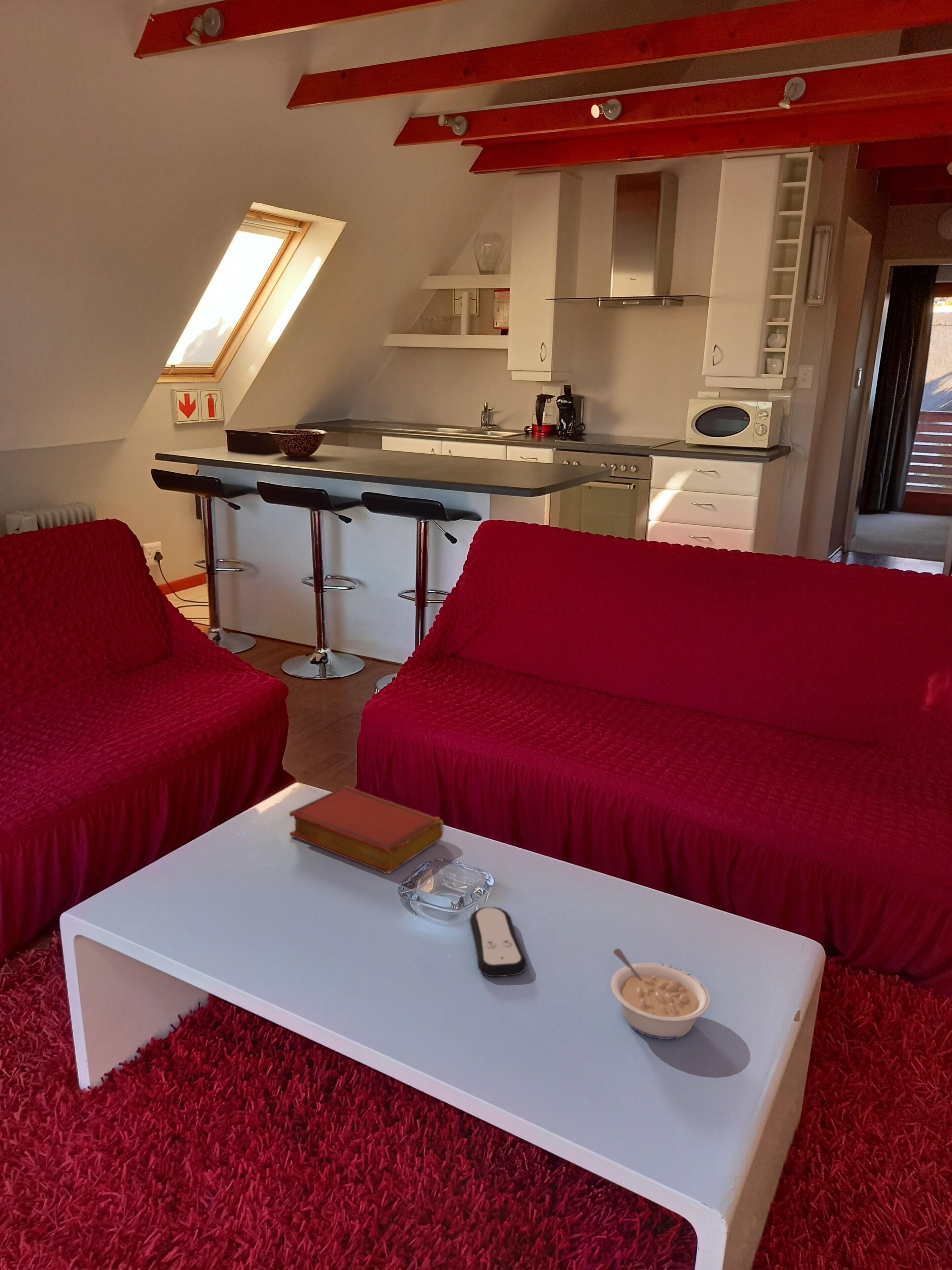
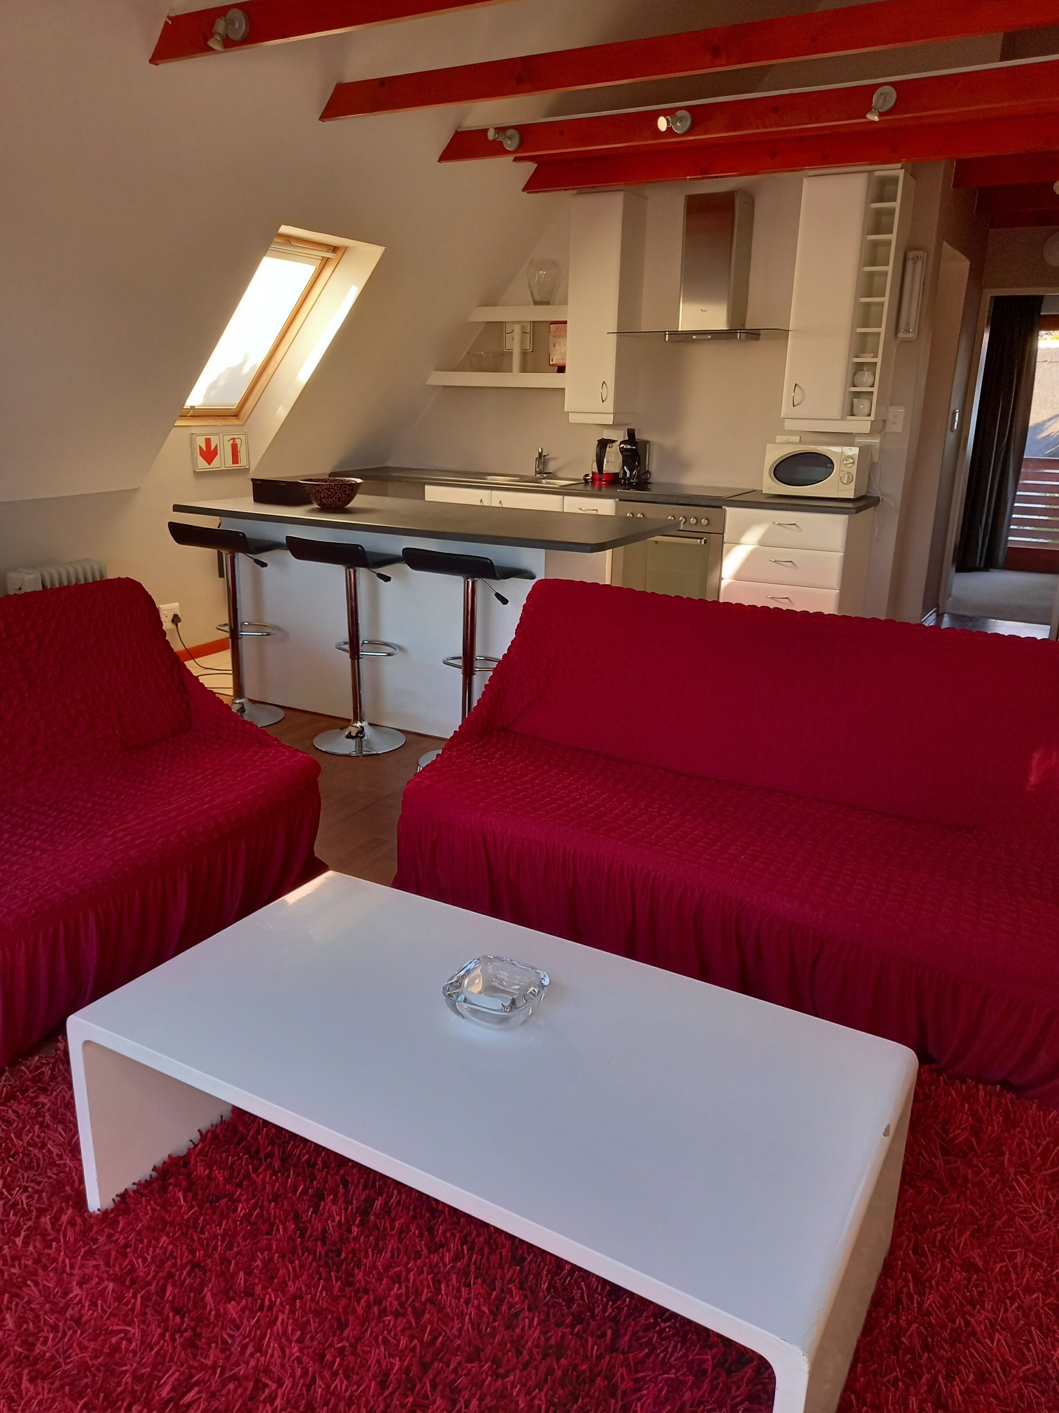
- remote control (496, 940)
- book (367, 825)
- legume (655, 1000)
